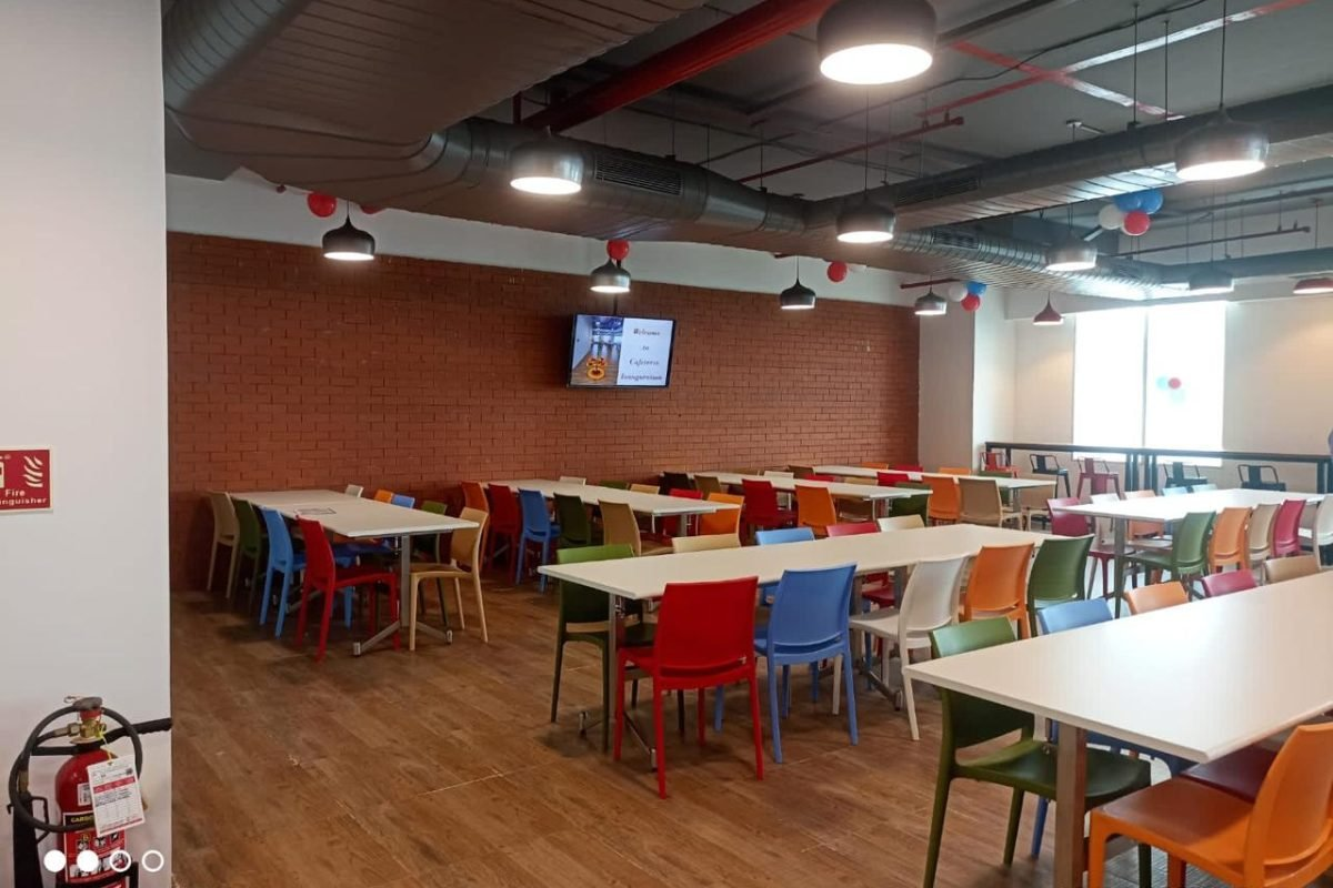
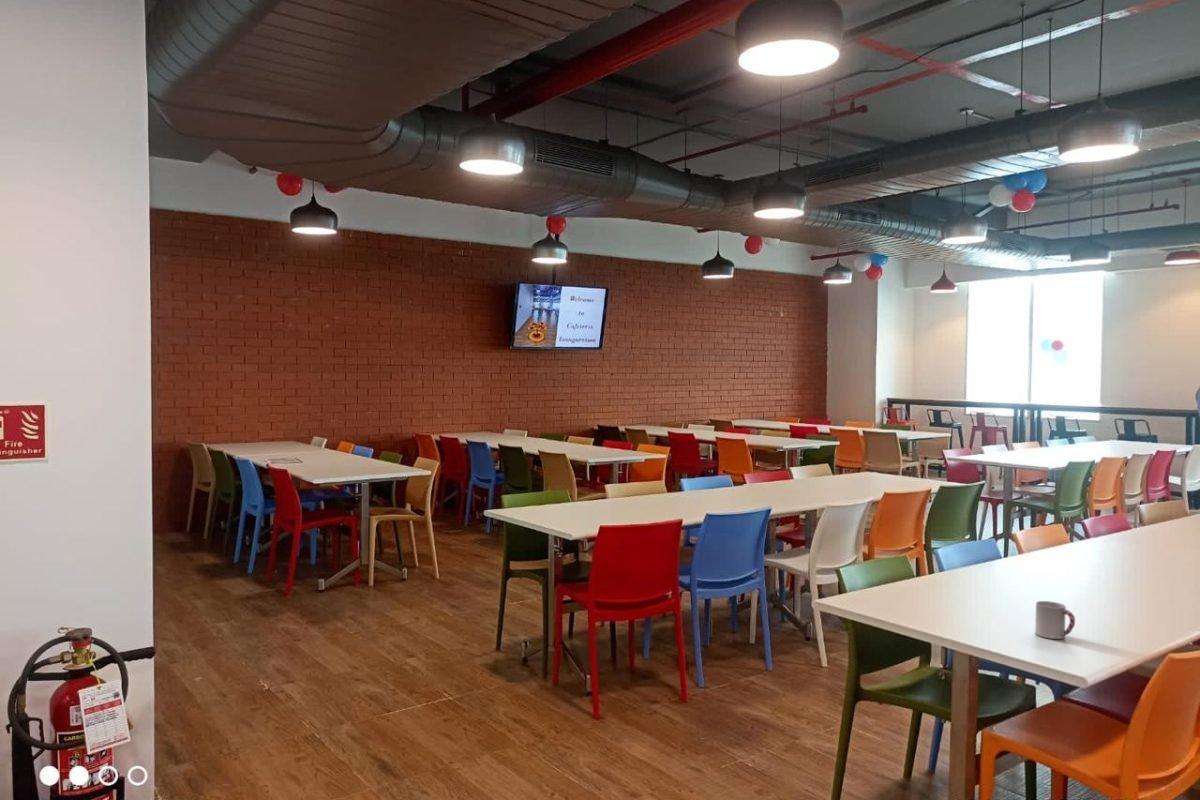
+ cup (1055, 621)
